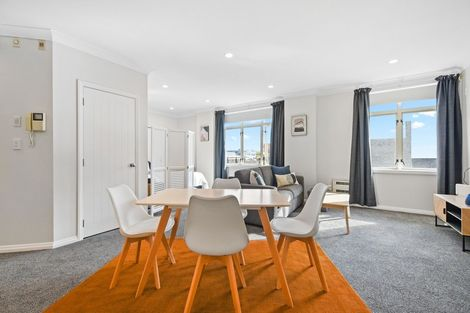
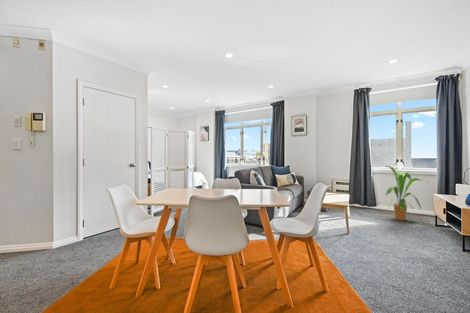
+ house plant (406, 193)
